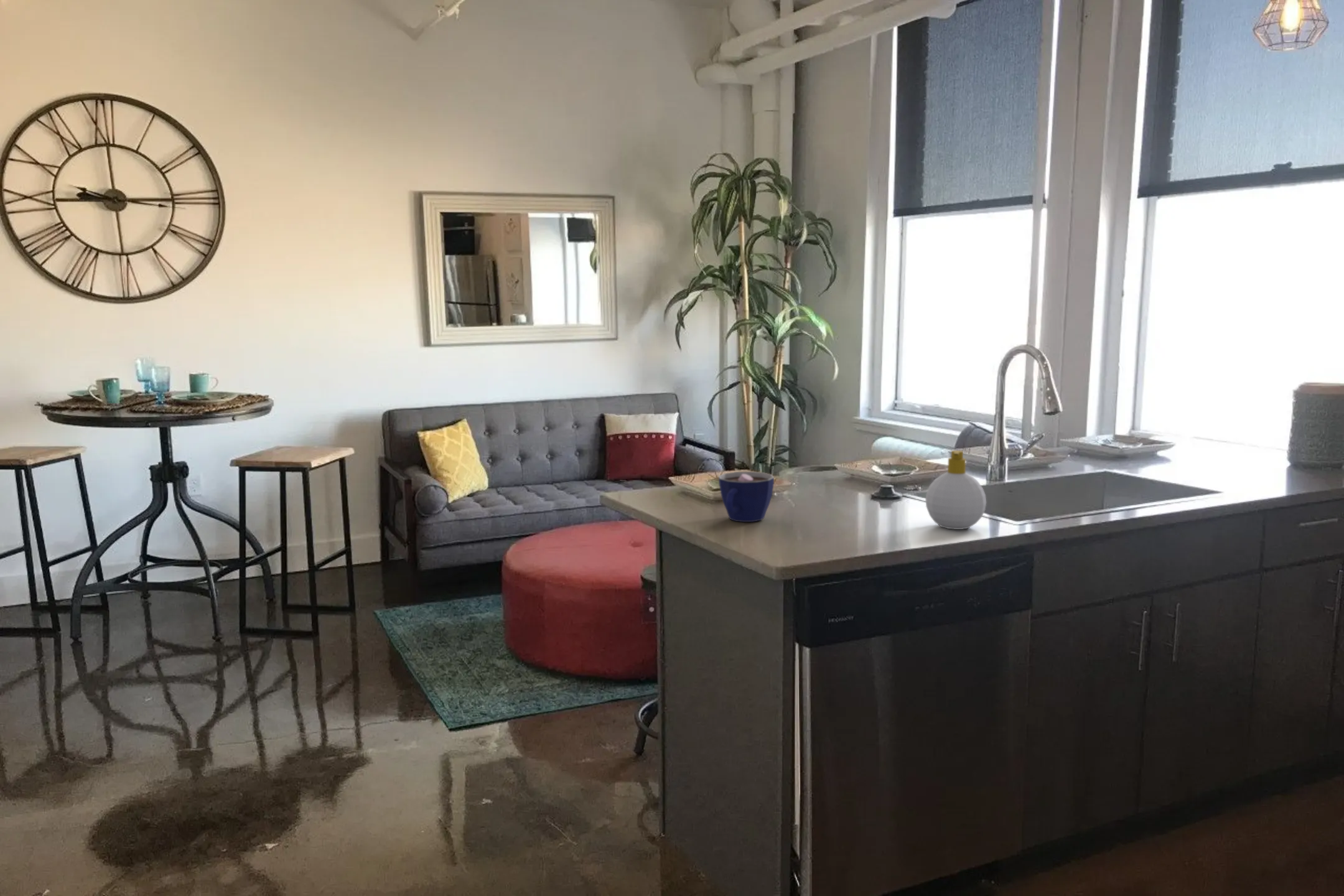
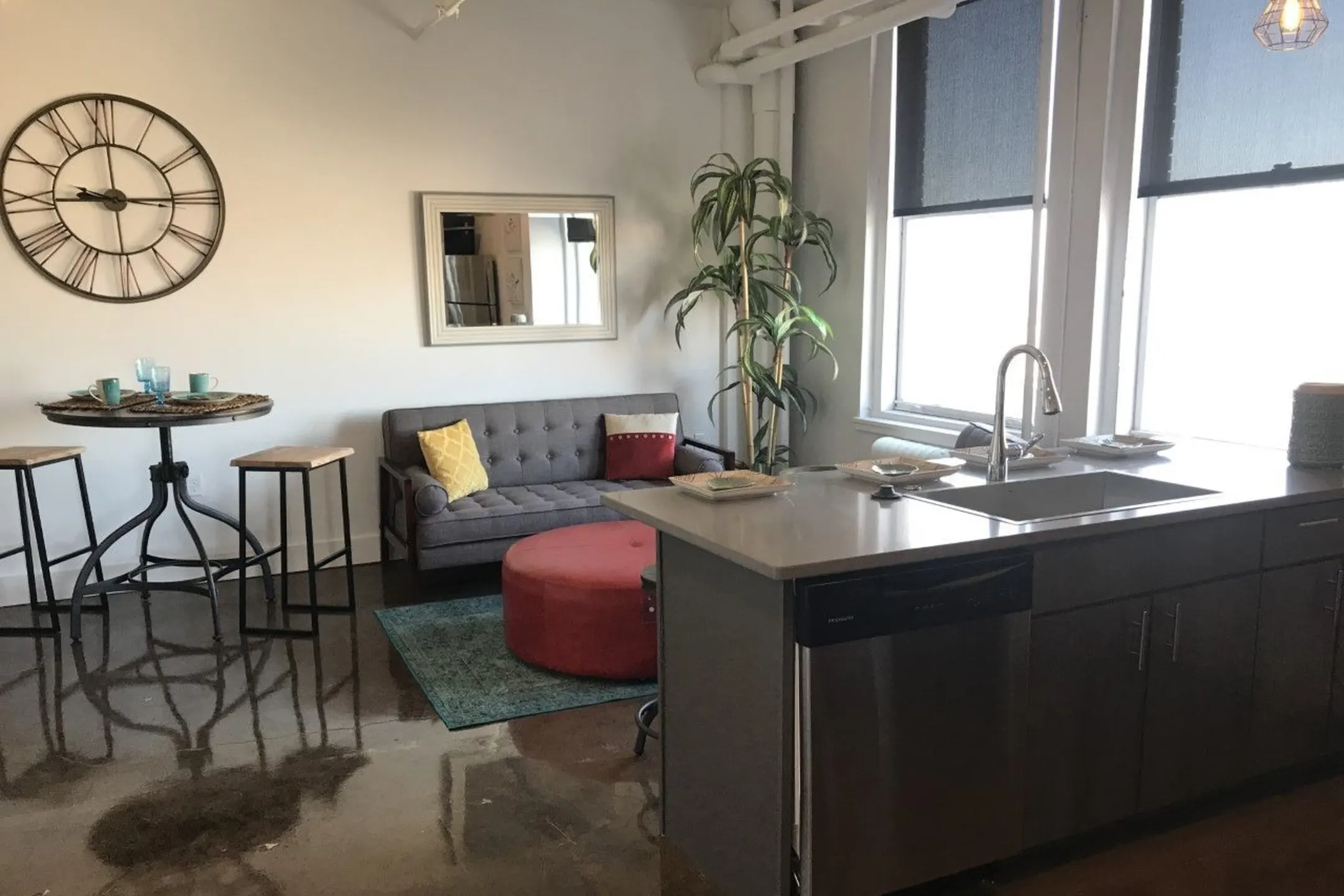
- cup (742, 498)
- soap bottle (956, 488)
